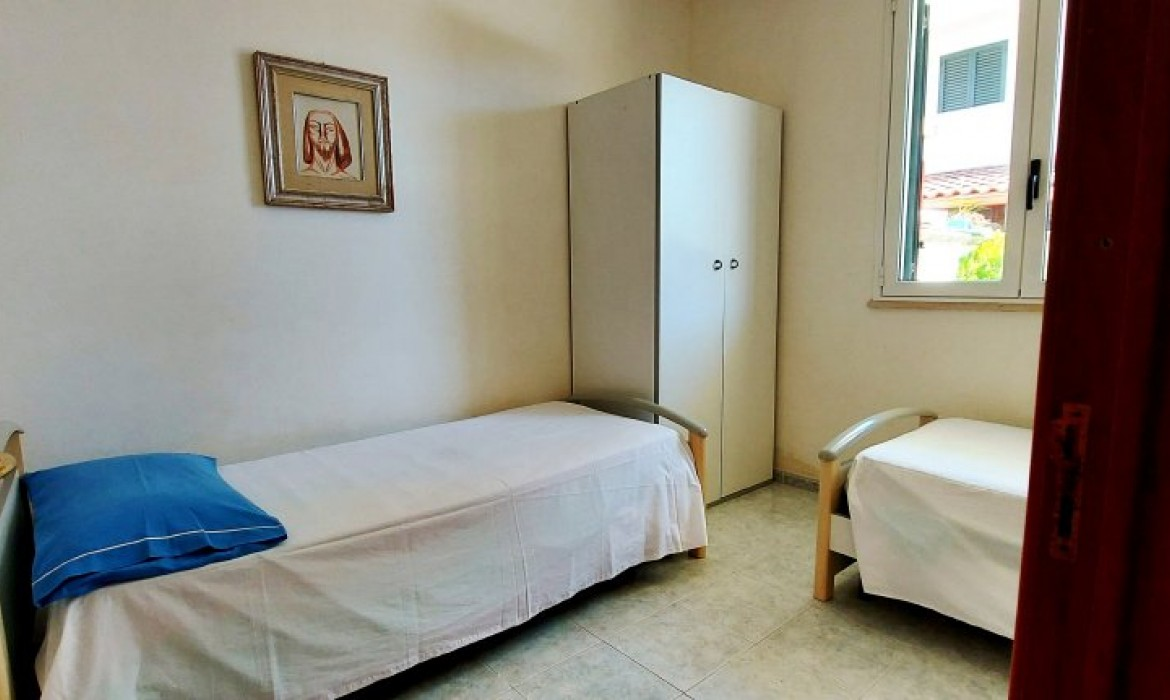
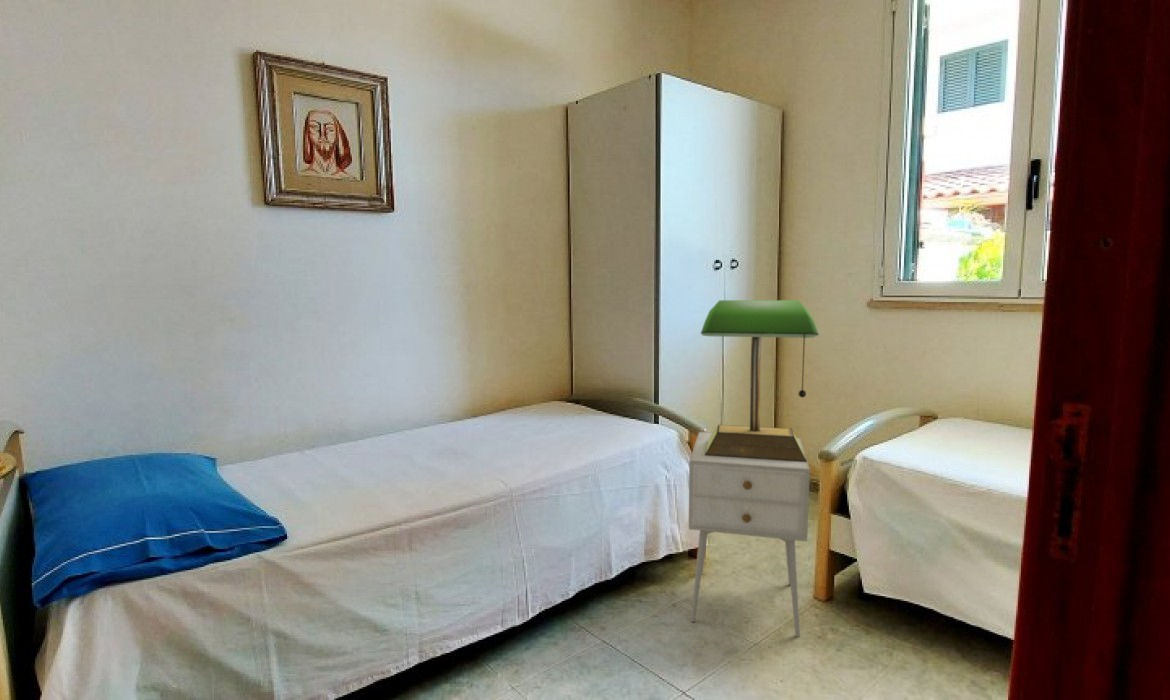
+ nightstand (746, 527)
+ table lamp (756, 376)
